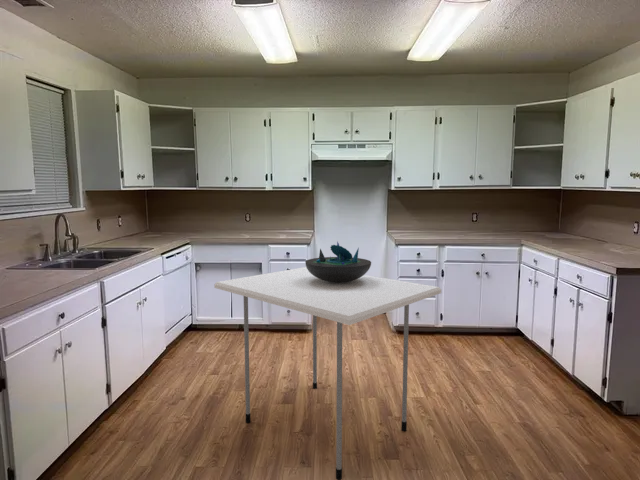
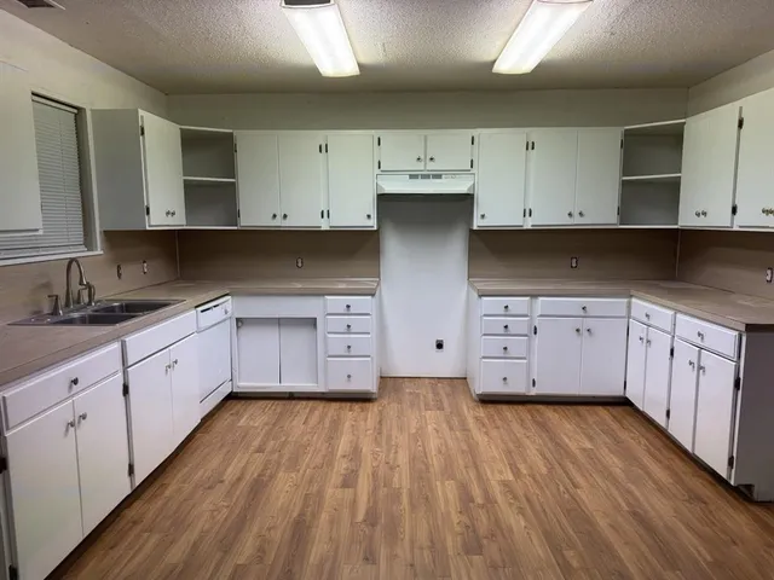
- dining table (316, 355)
- decorative bowl (338, 261)
